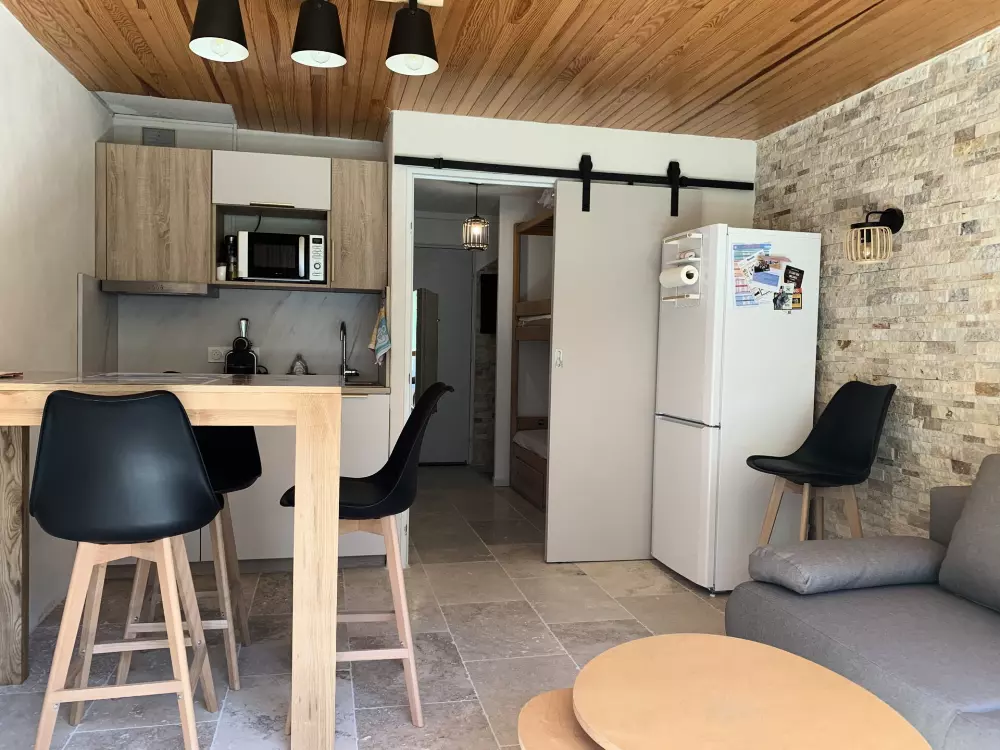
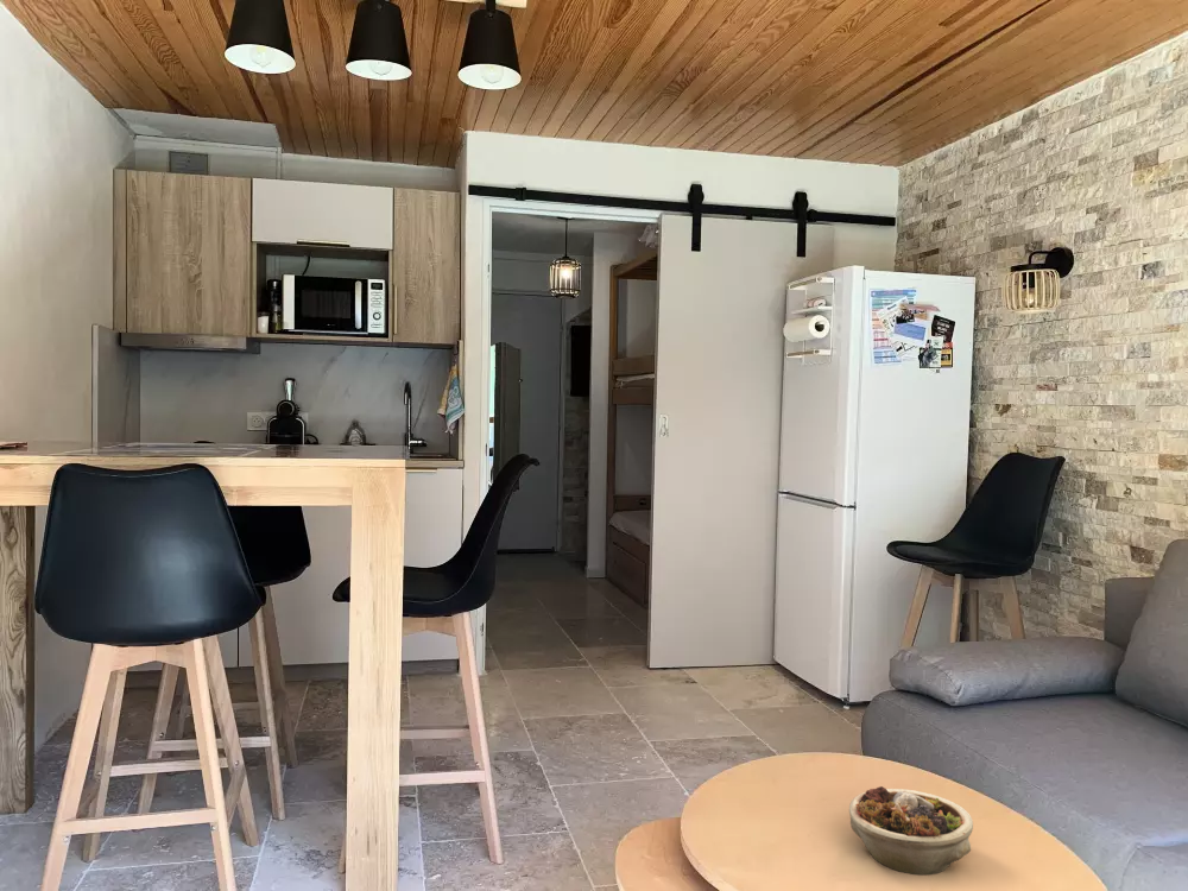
+ succulent planter (909, 824)
